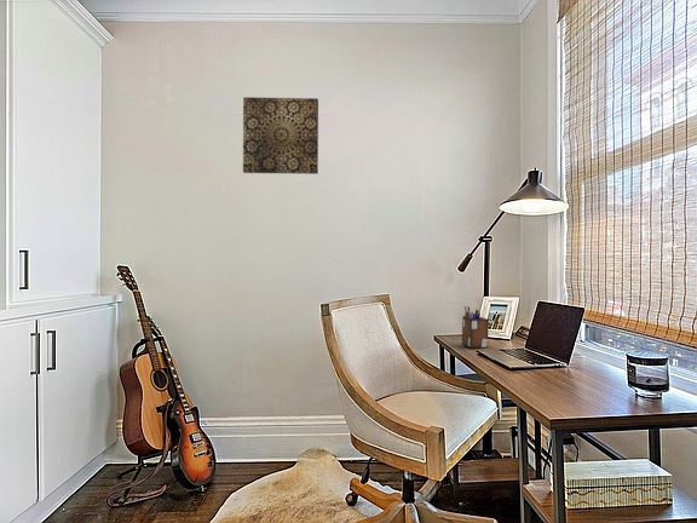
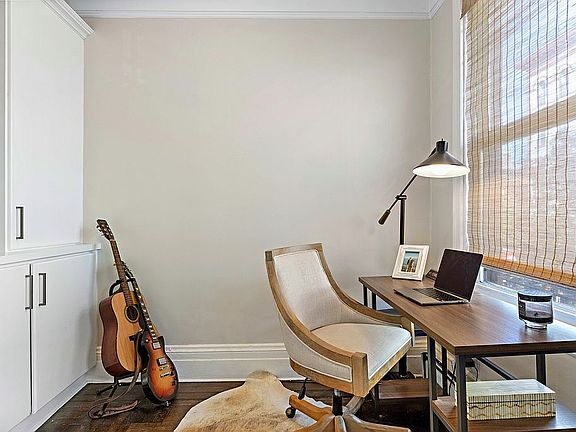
- wall art (281, 136)
- desk organizer (474, 326)
